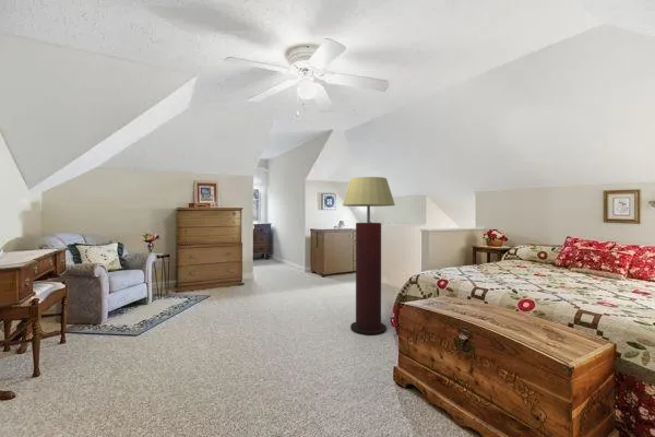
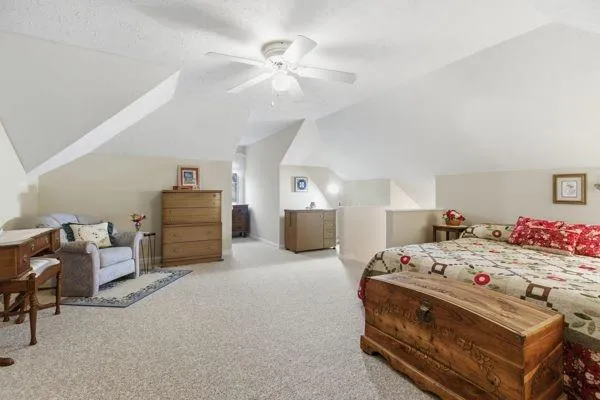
- floor lamp (368, 253)
